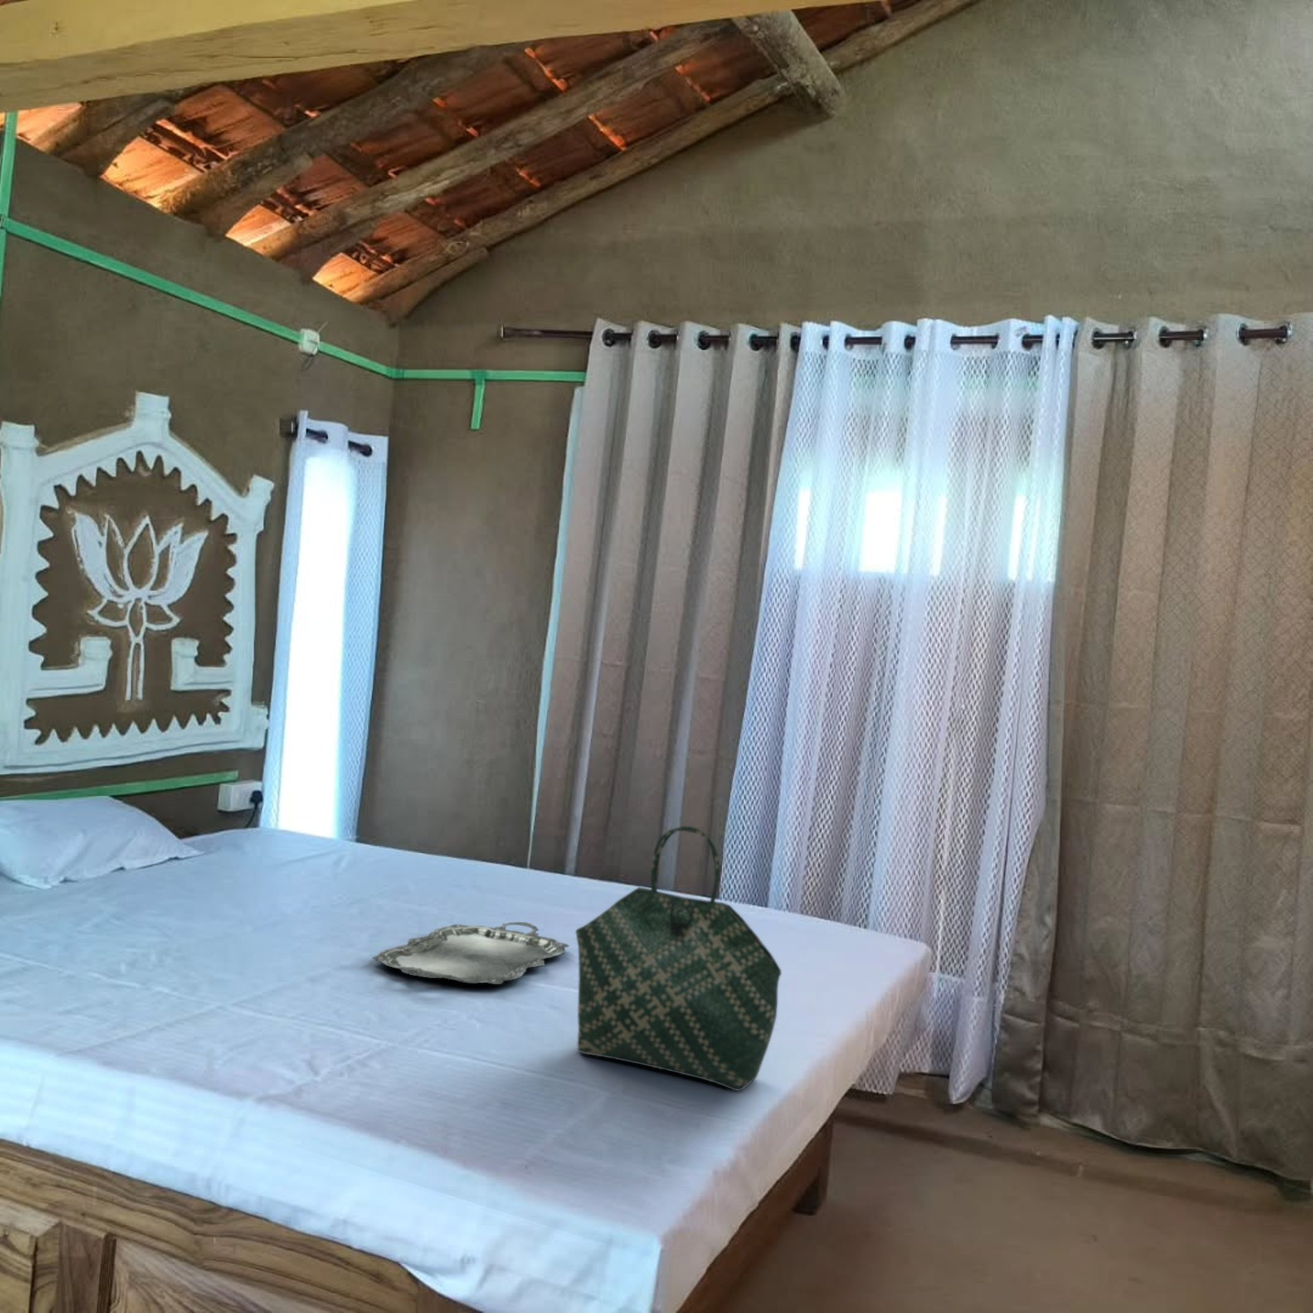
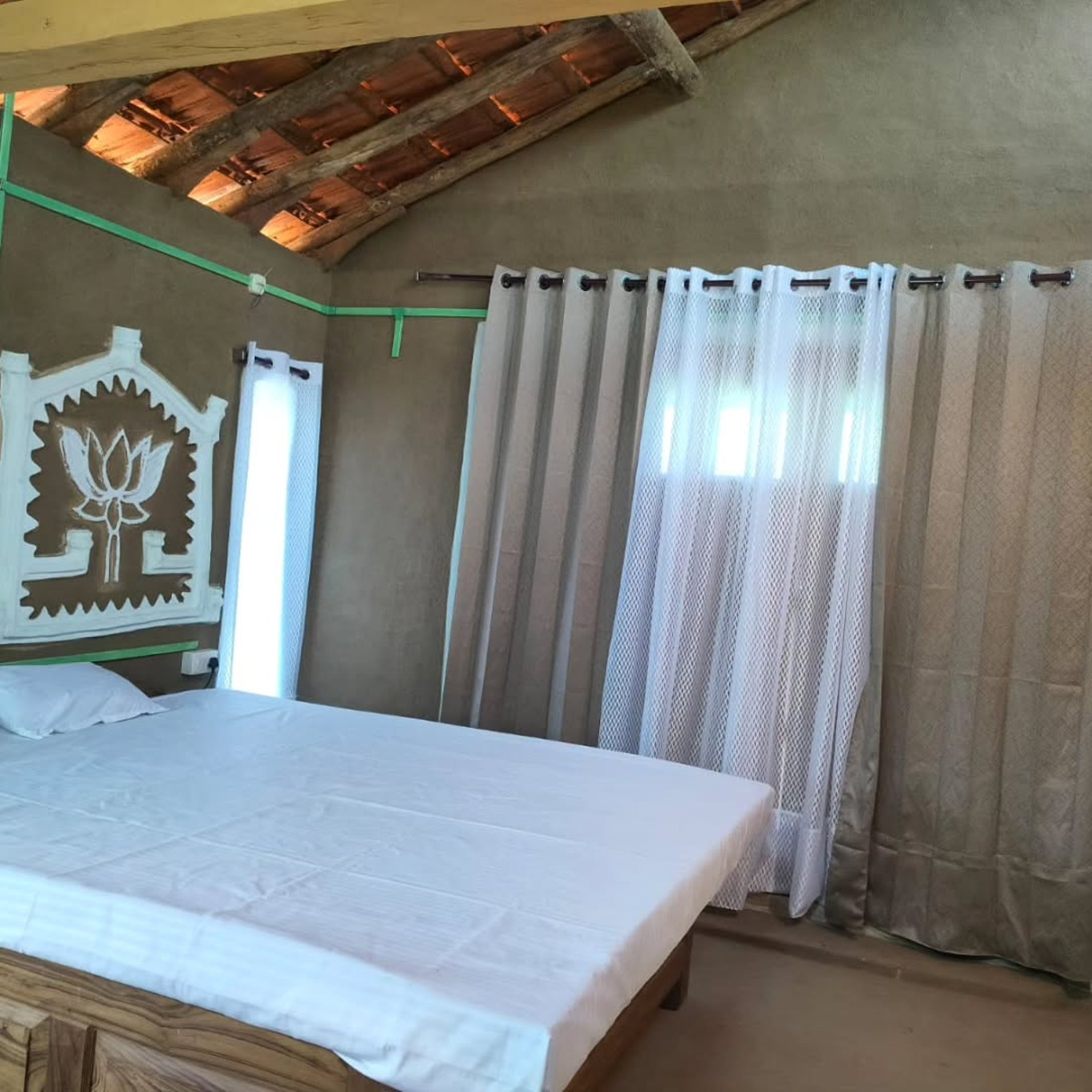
- tote bag (675, 945)
- serving tray (475, 952)
